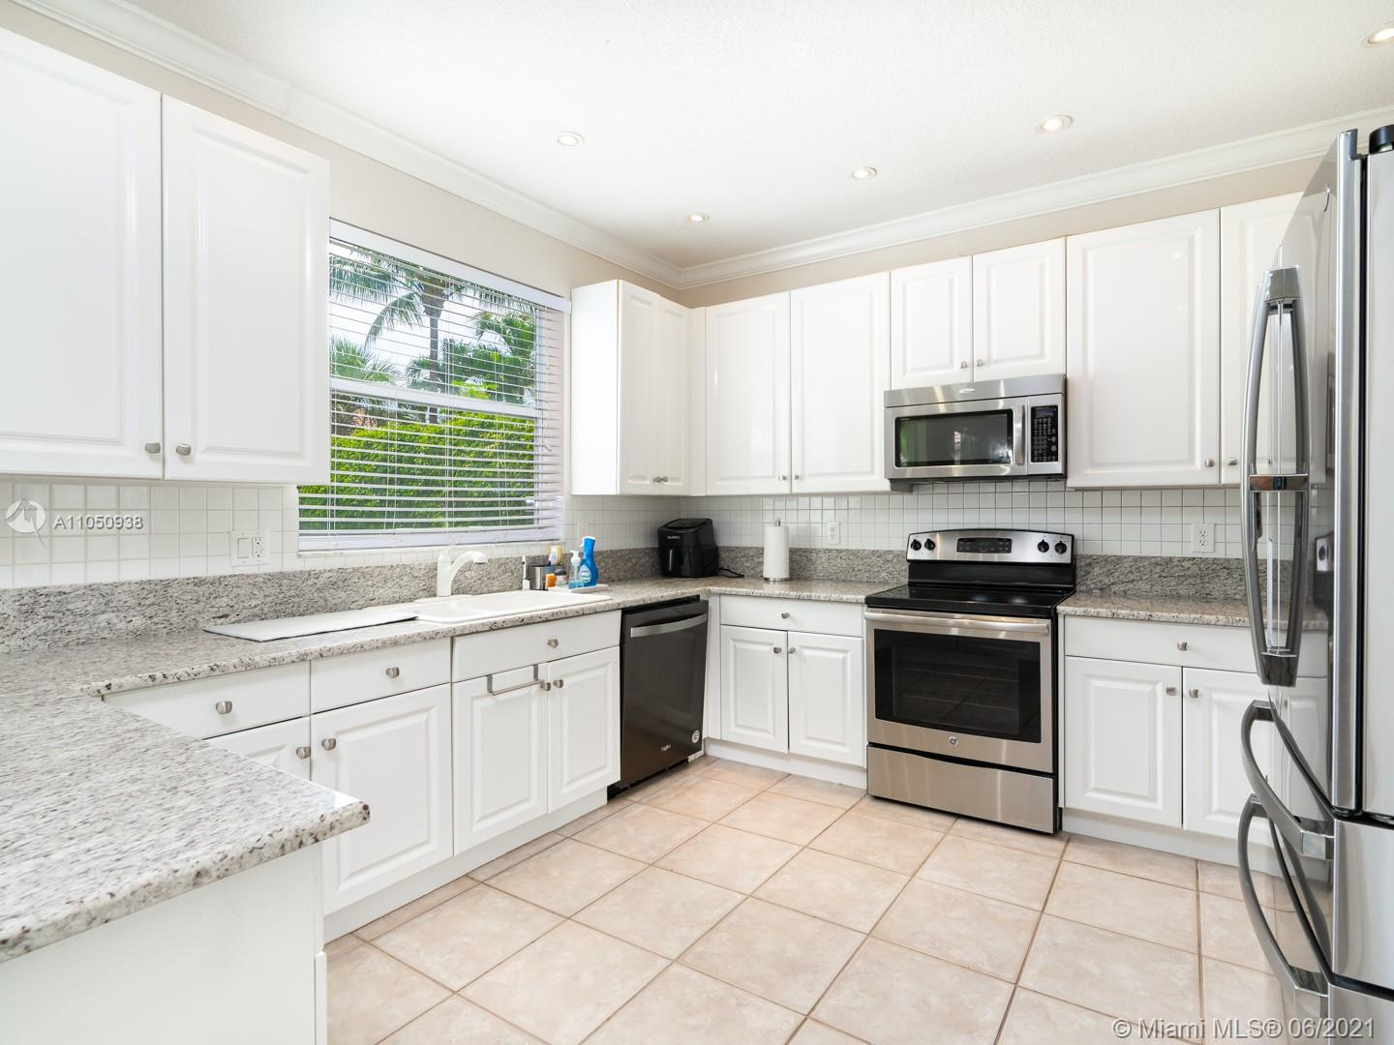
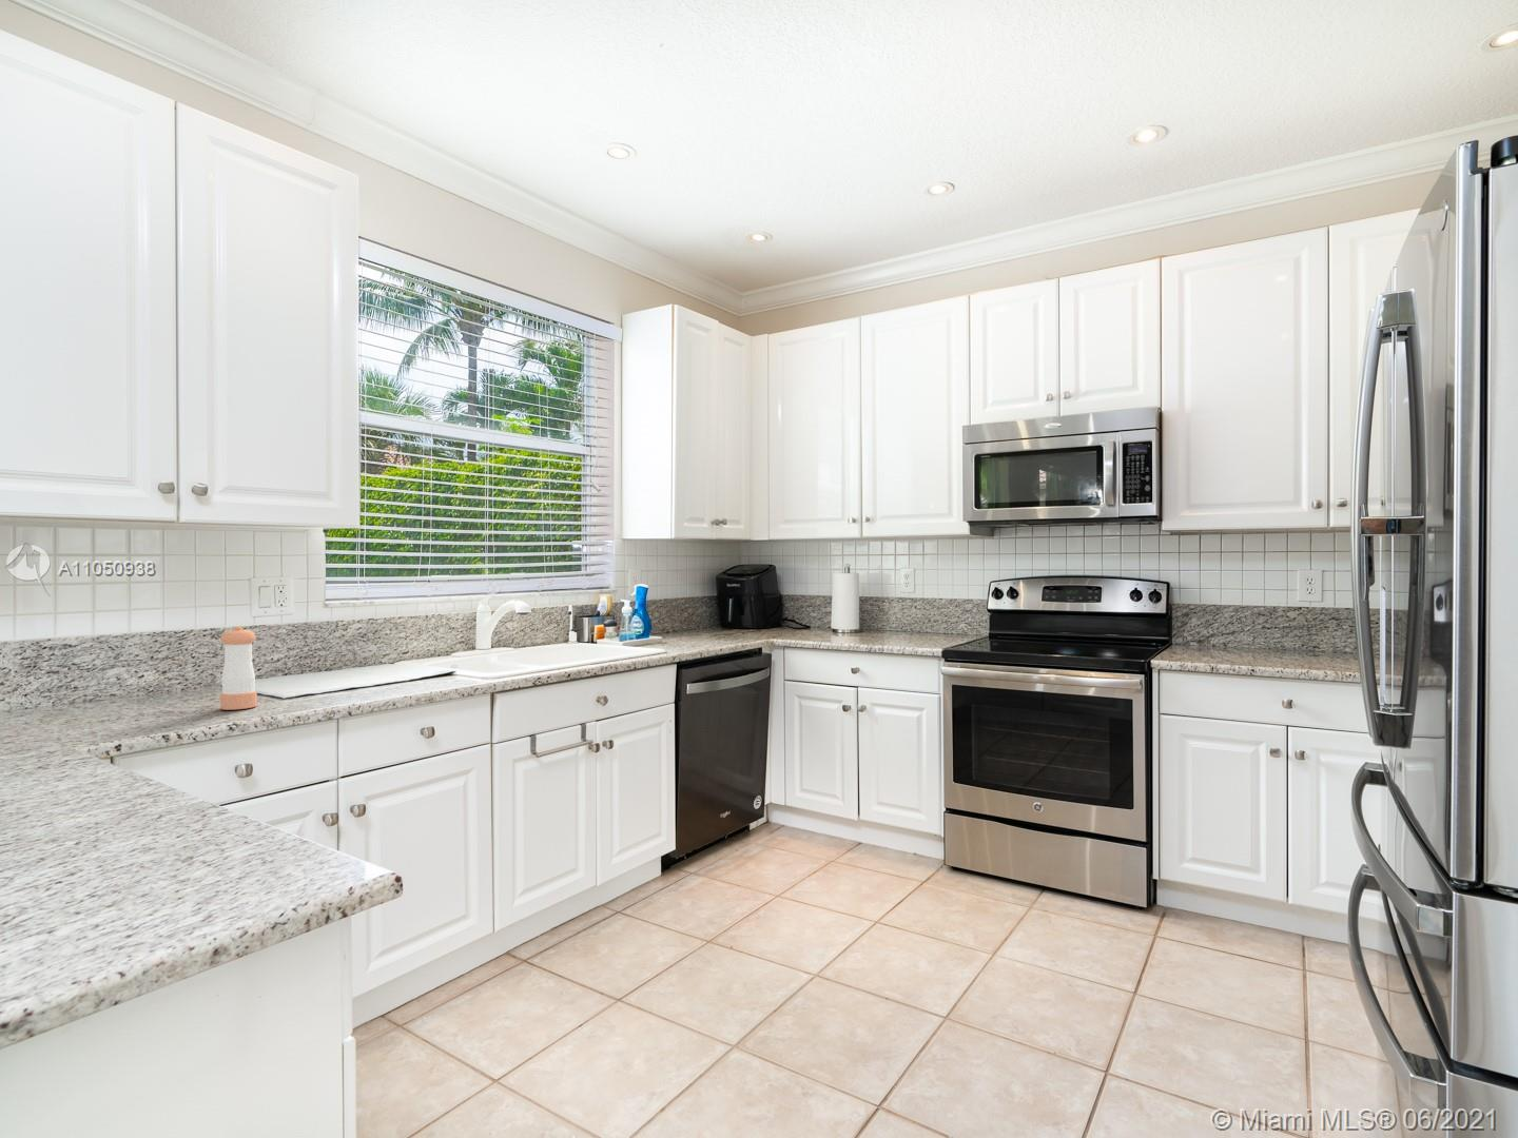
+ pepper shaker (238, 666)
